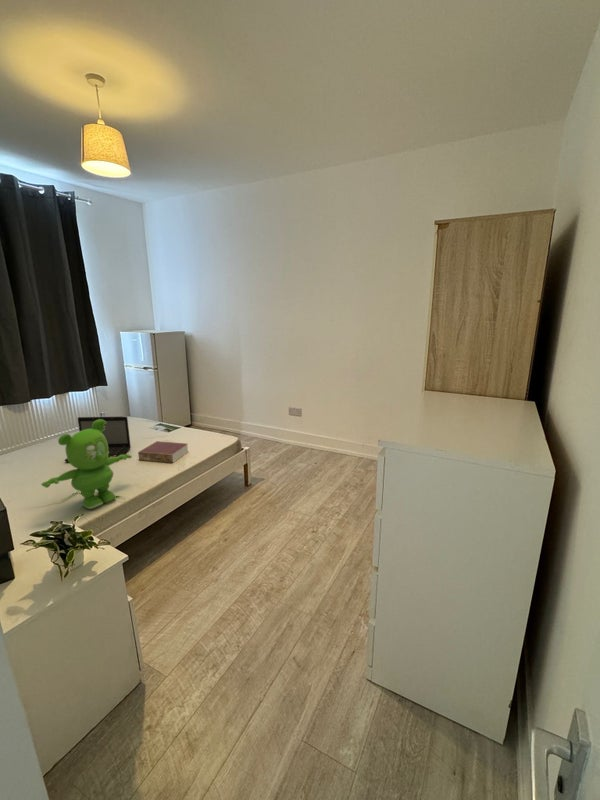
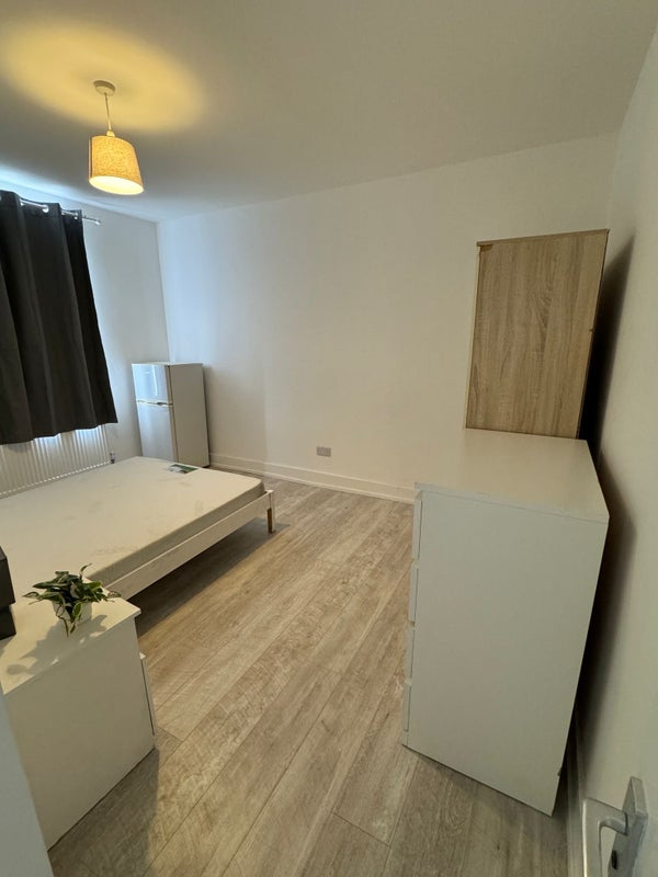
- book (164, 451)
- teddy bear (91, 463)
- laptop (102, 433)
